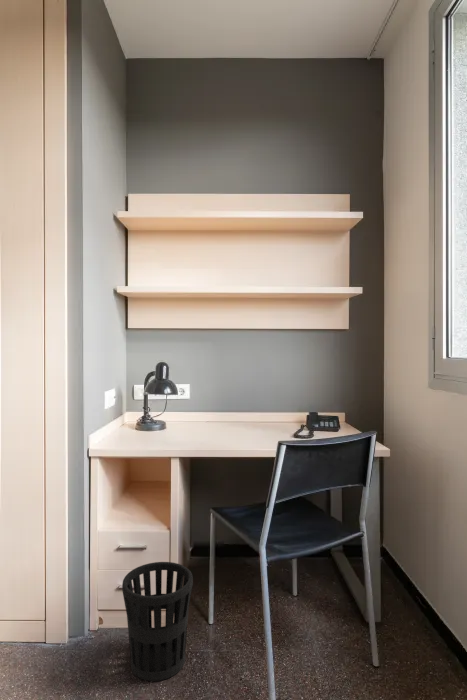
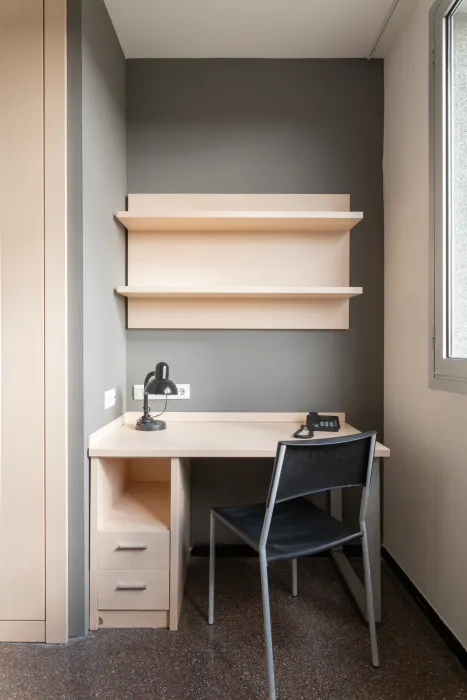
- wastebasket (158, 619)
